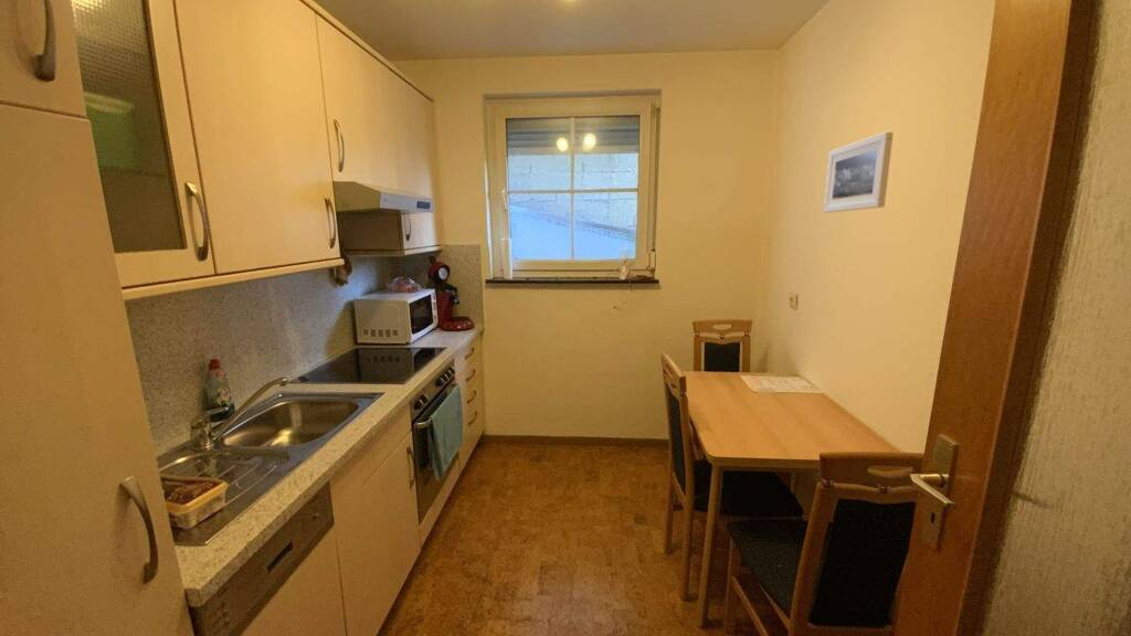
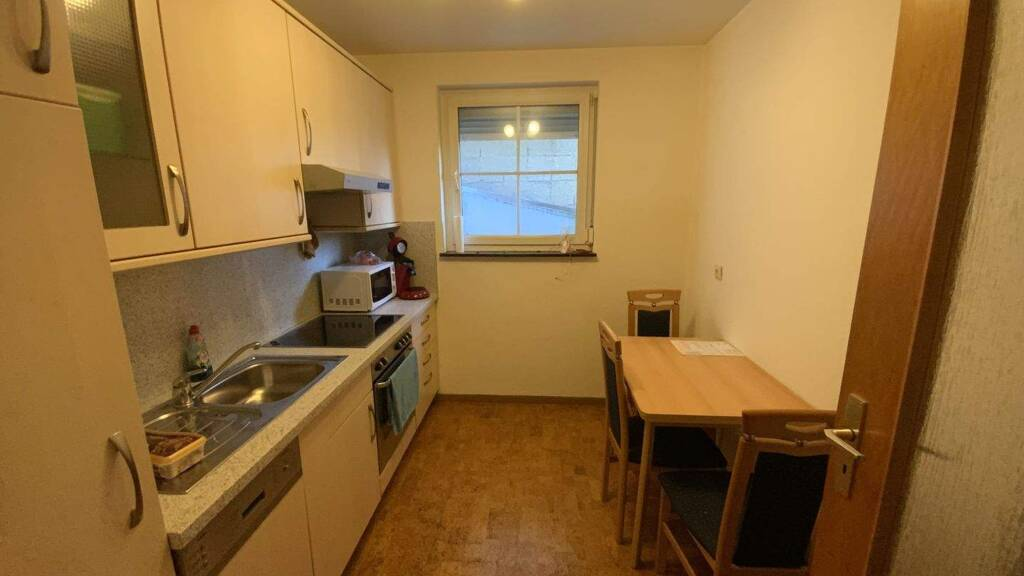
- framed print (854, 177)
